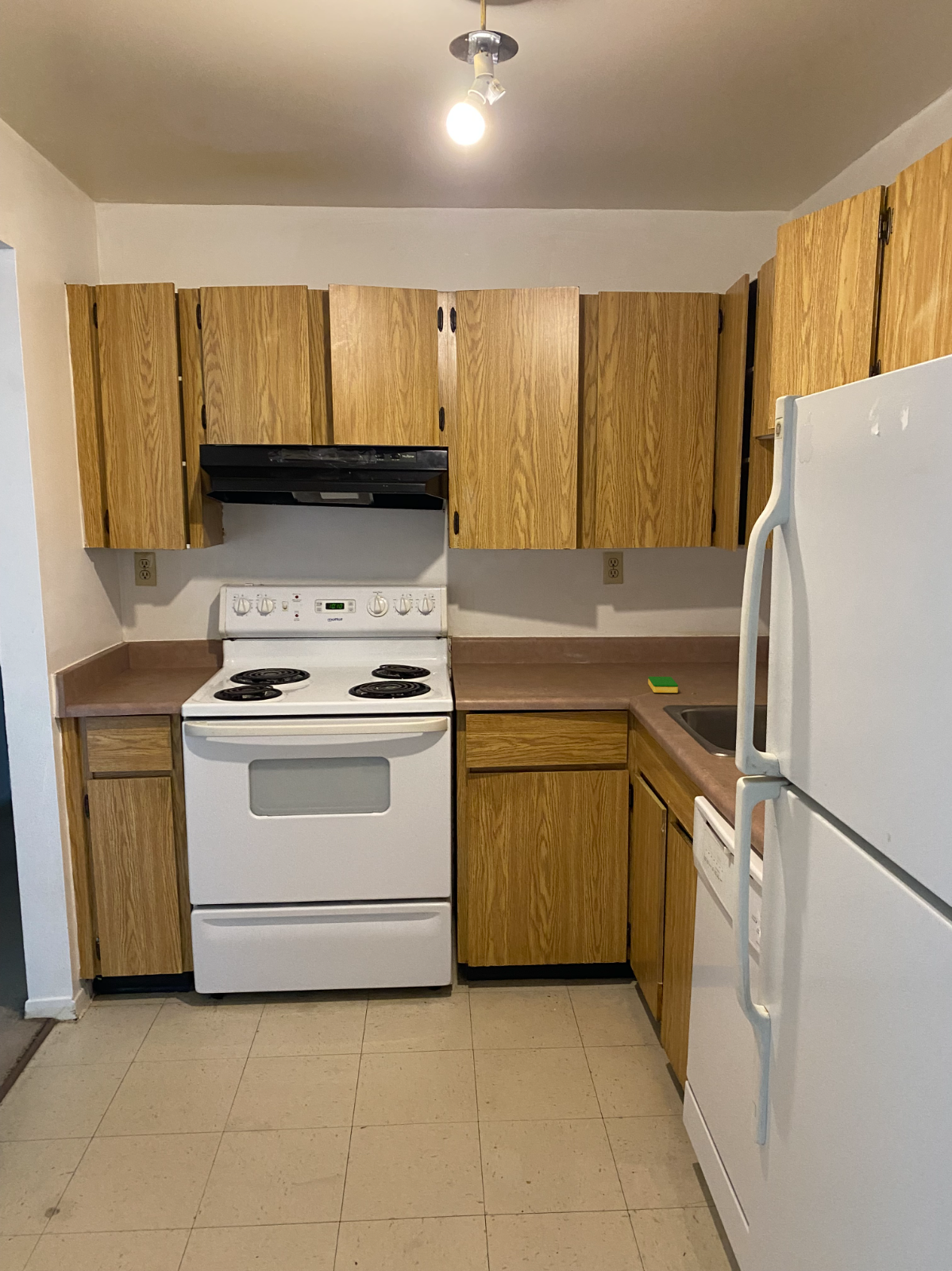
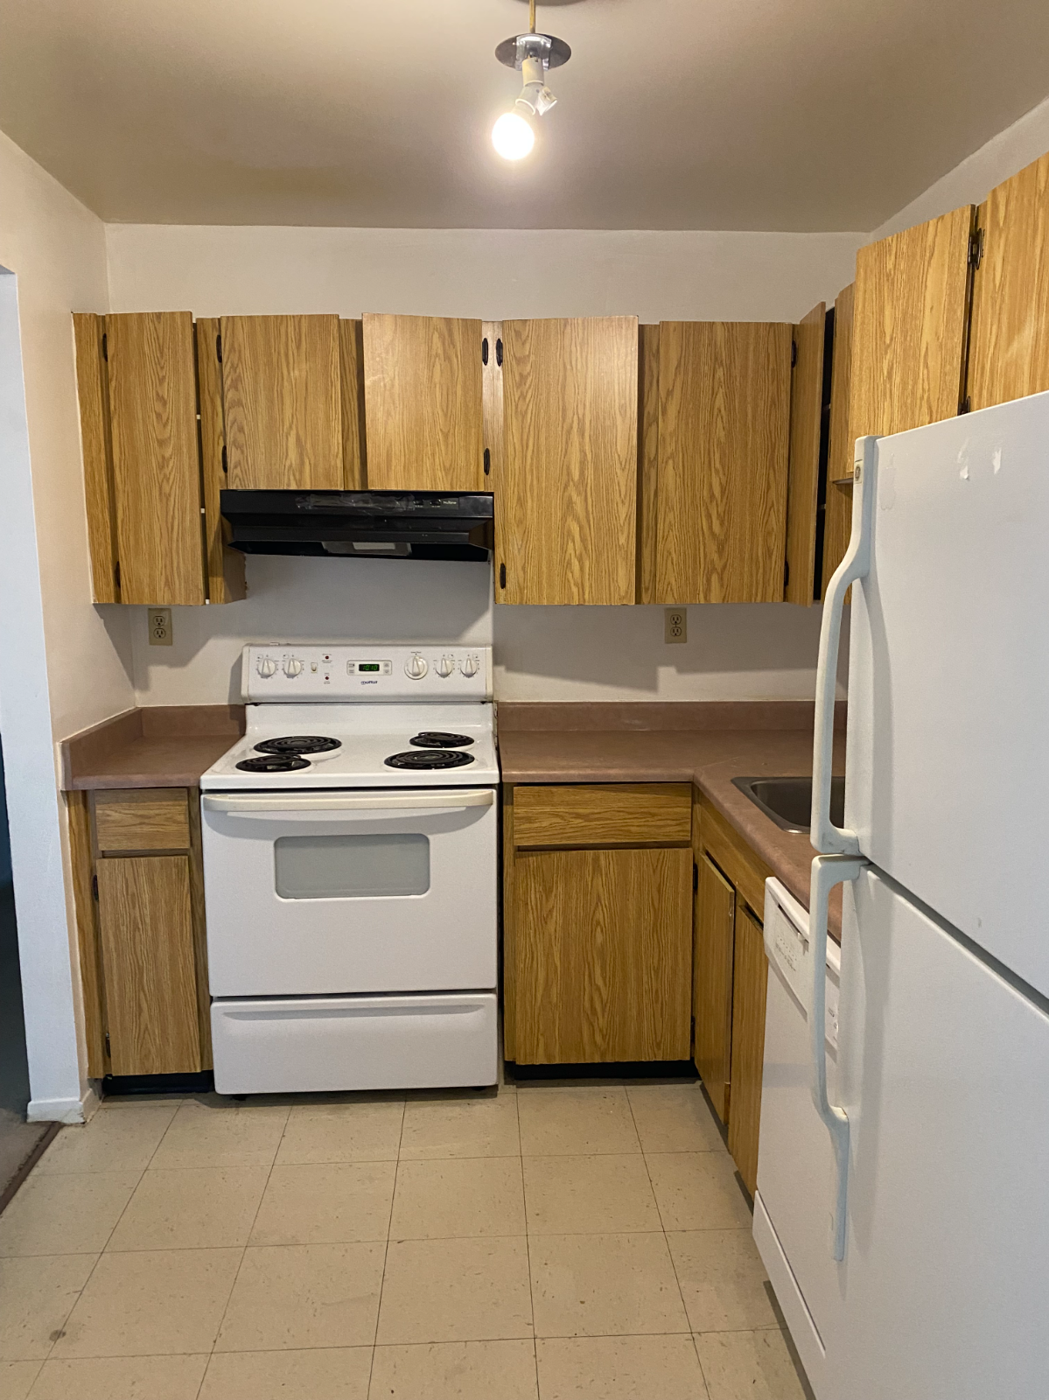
- dish sponge (662, 684)
